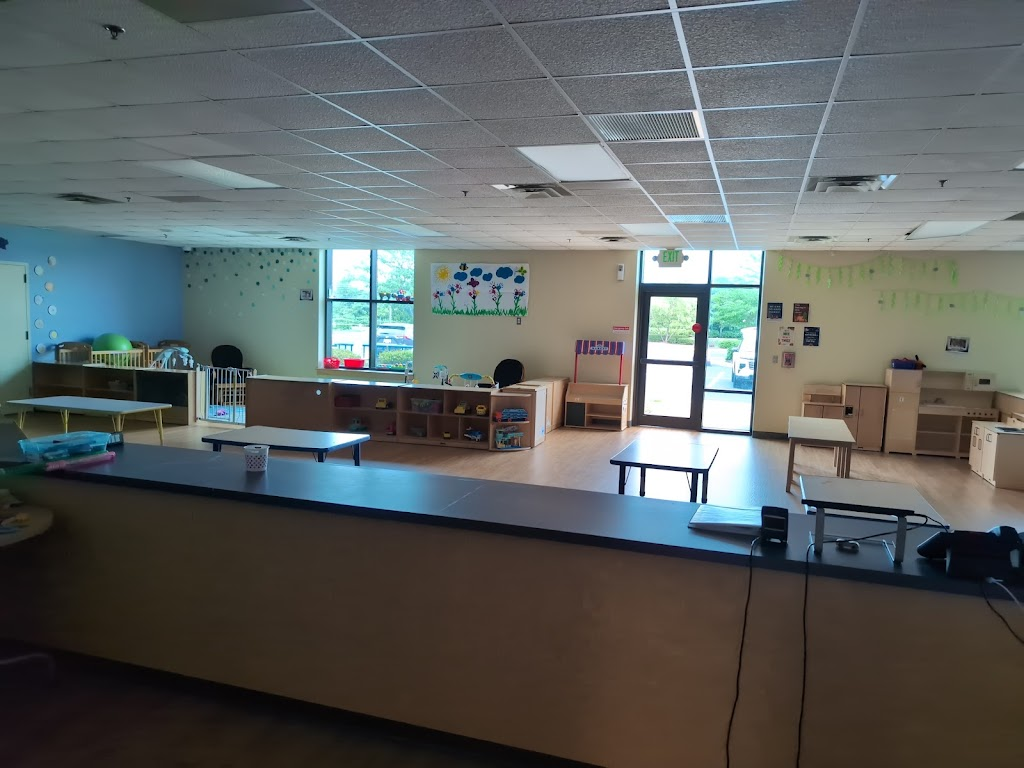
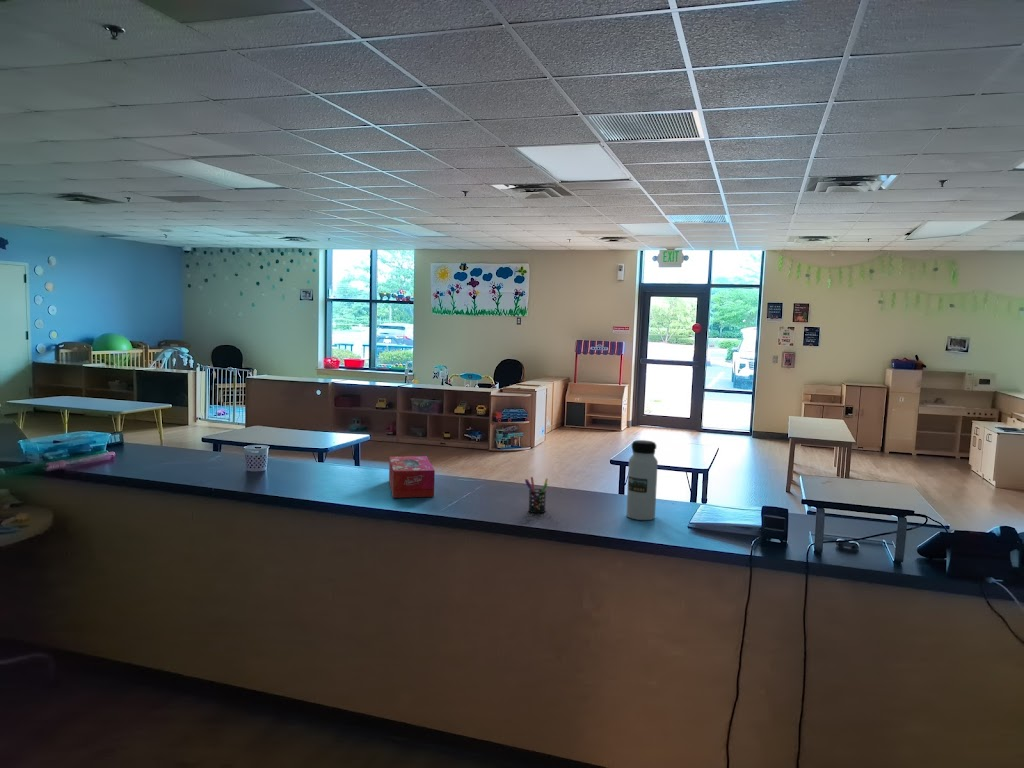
+ water bottle (642, 479)
+ pen holder (538, 493)
+ tissue box (410, 475)
